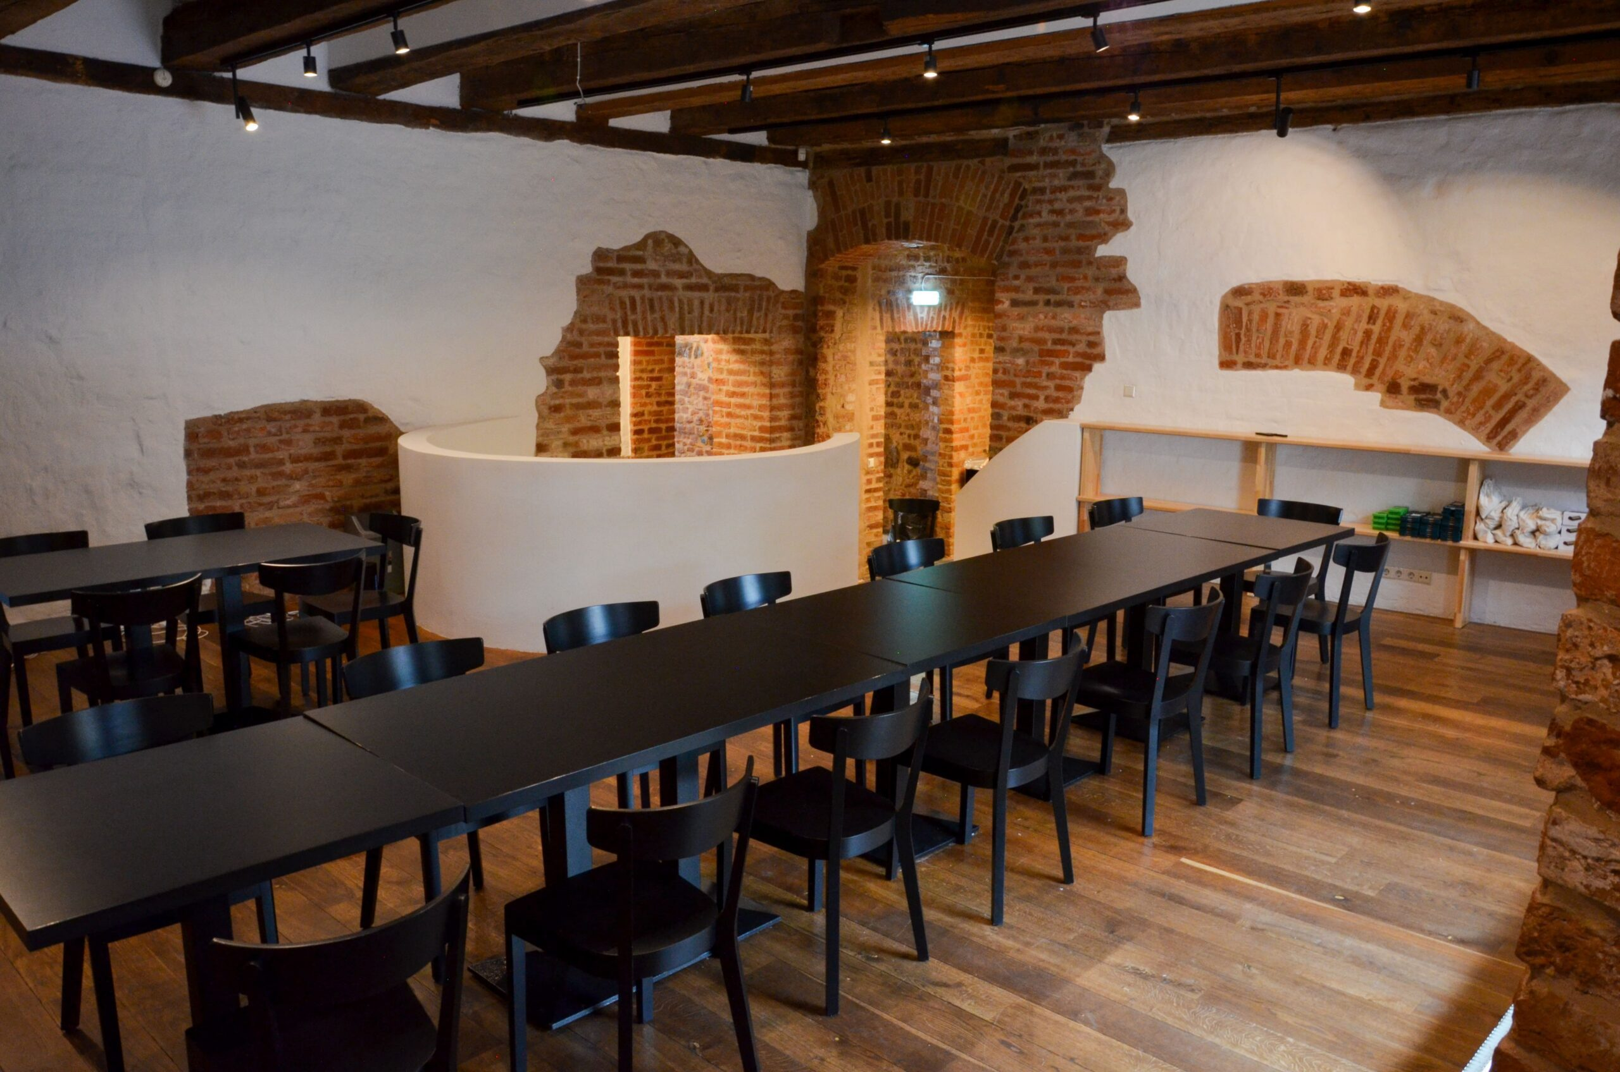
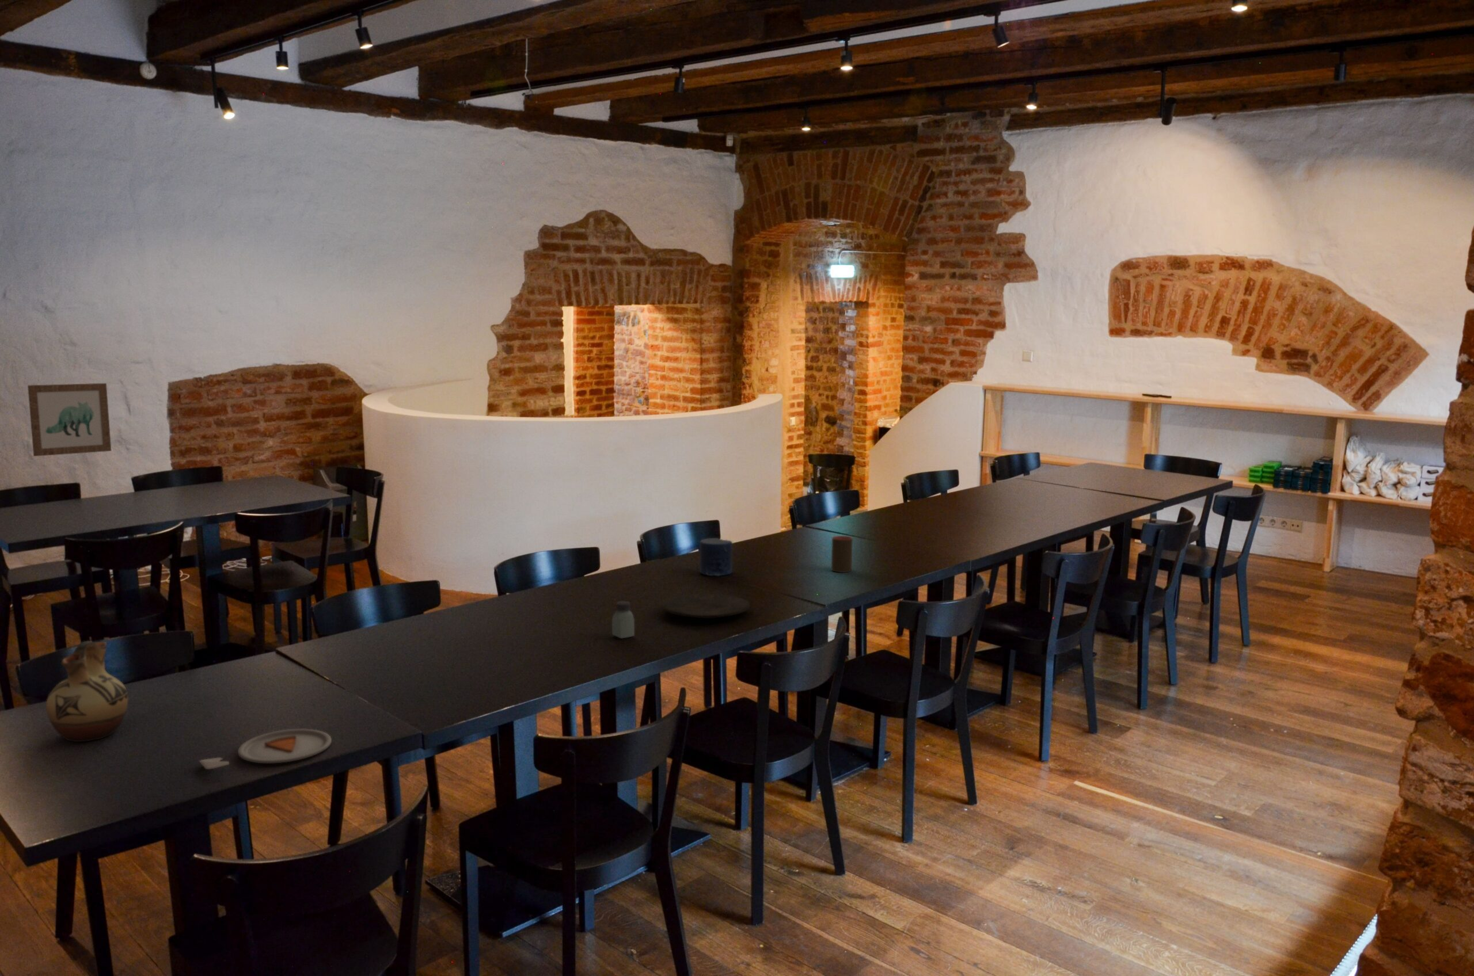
+ cup (842, 553)
+ candle (716, 557)
+ wall art (70, 419)
+ plate (705, 608)
+ dinner plate (268, 748)
+ ceramic pitcher (86, 687)
+ saltshaker (623, 619)
